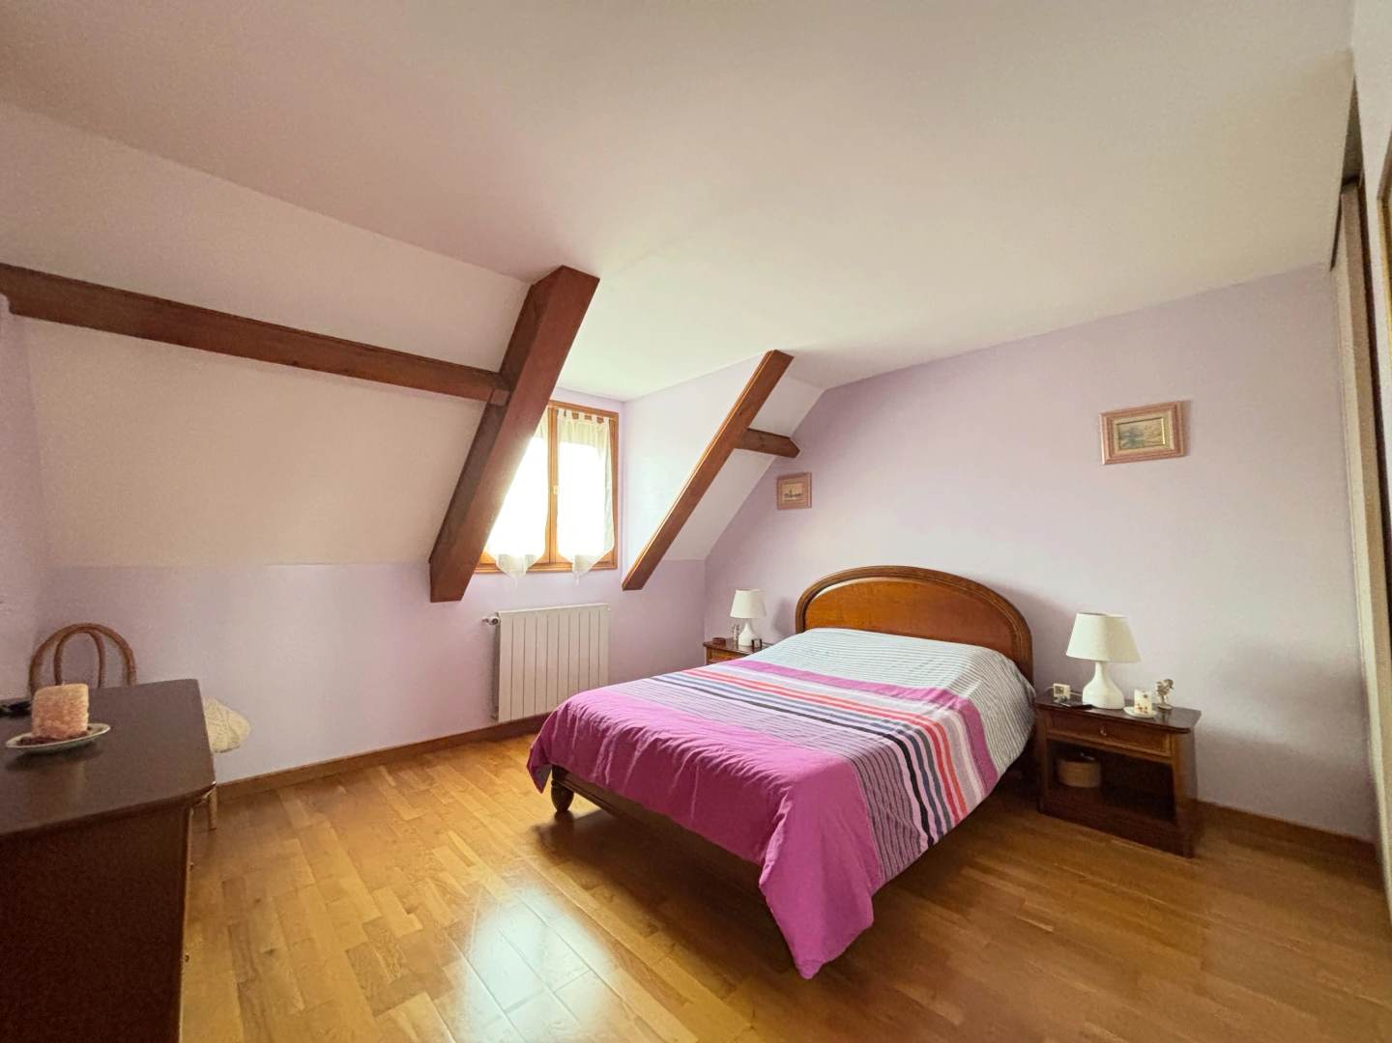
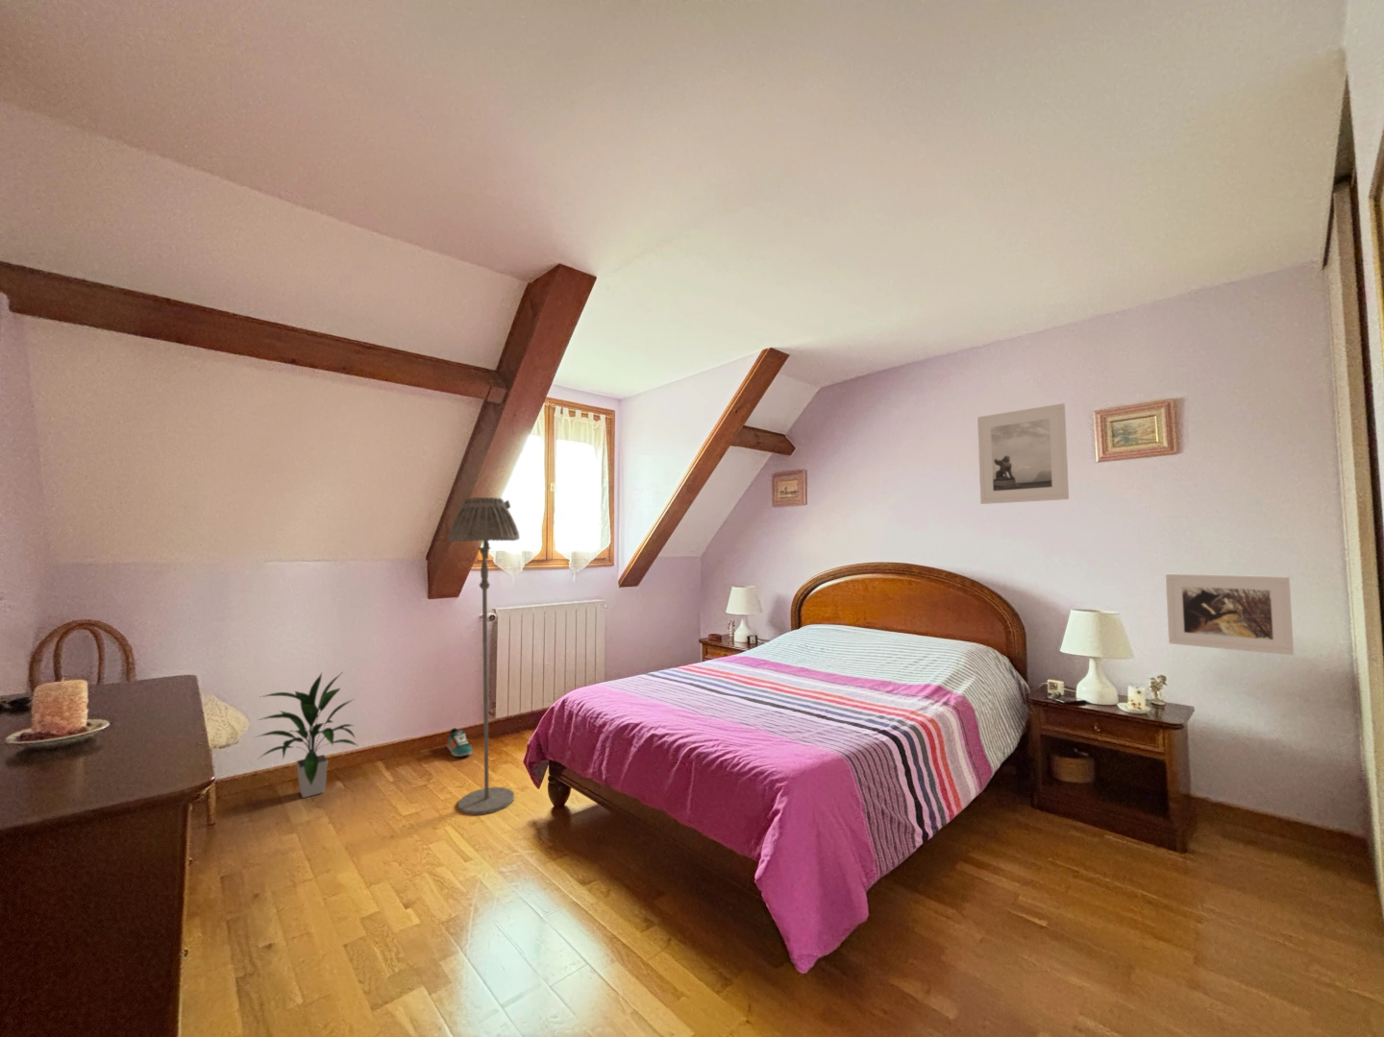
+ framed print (1020, 456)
+ sneaker (459, 742)
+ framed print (1225, 612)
+ floor lamp (485, 648)
+ indoor plant (309, 734)
